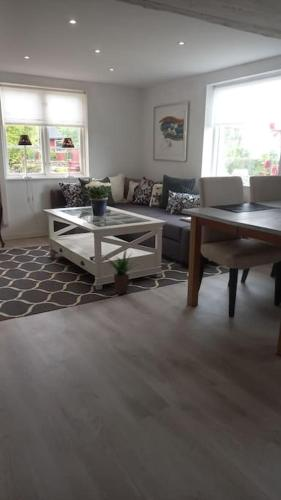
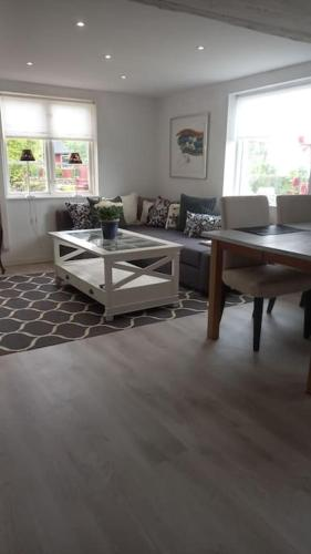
- potted plant (122, 270)
